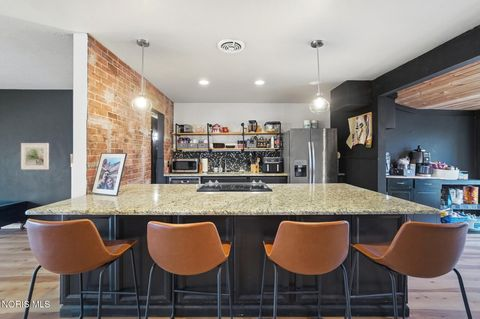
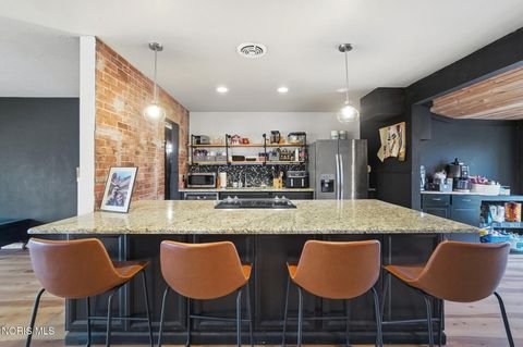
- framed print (34, 156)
